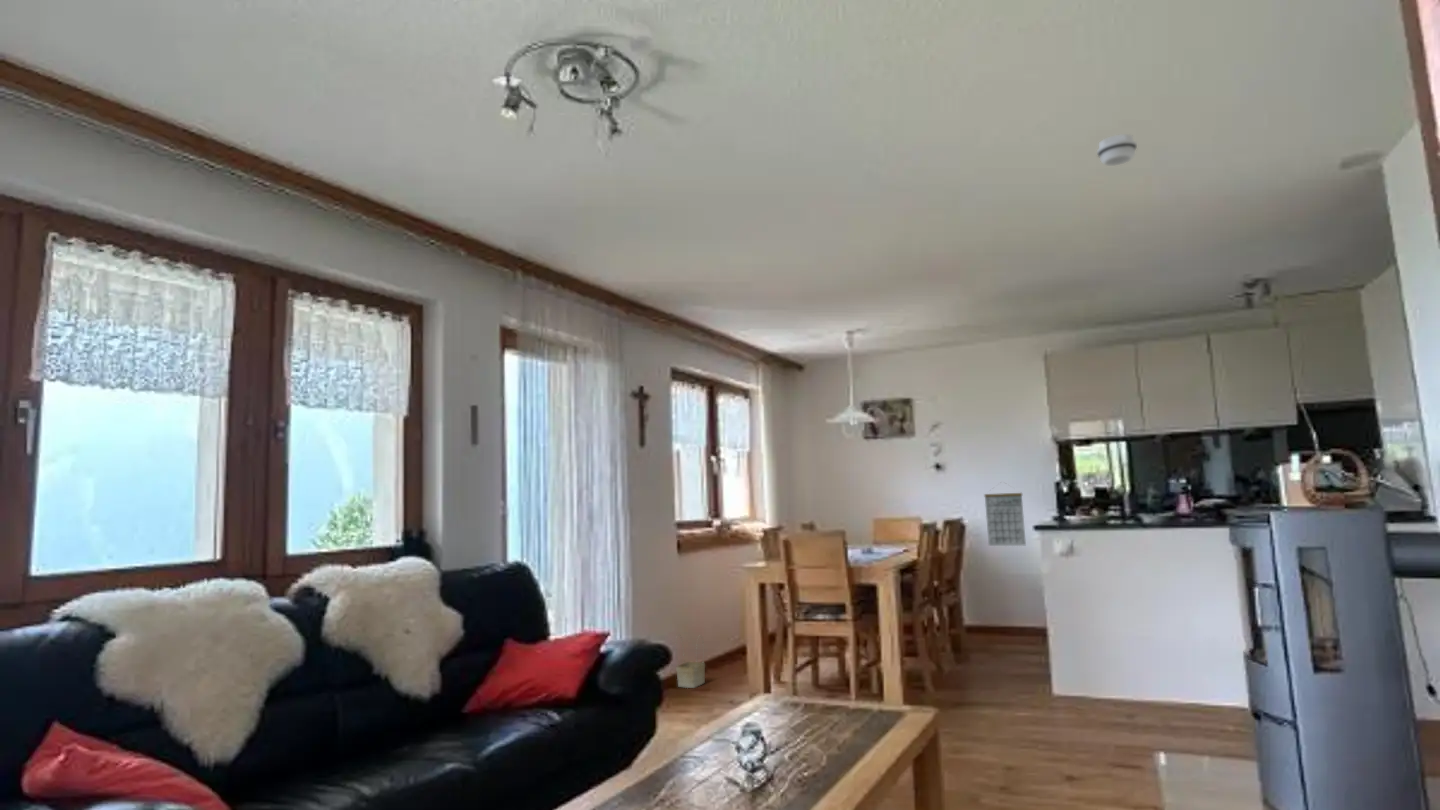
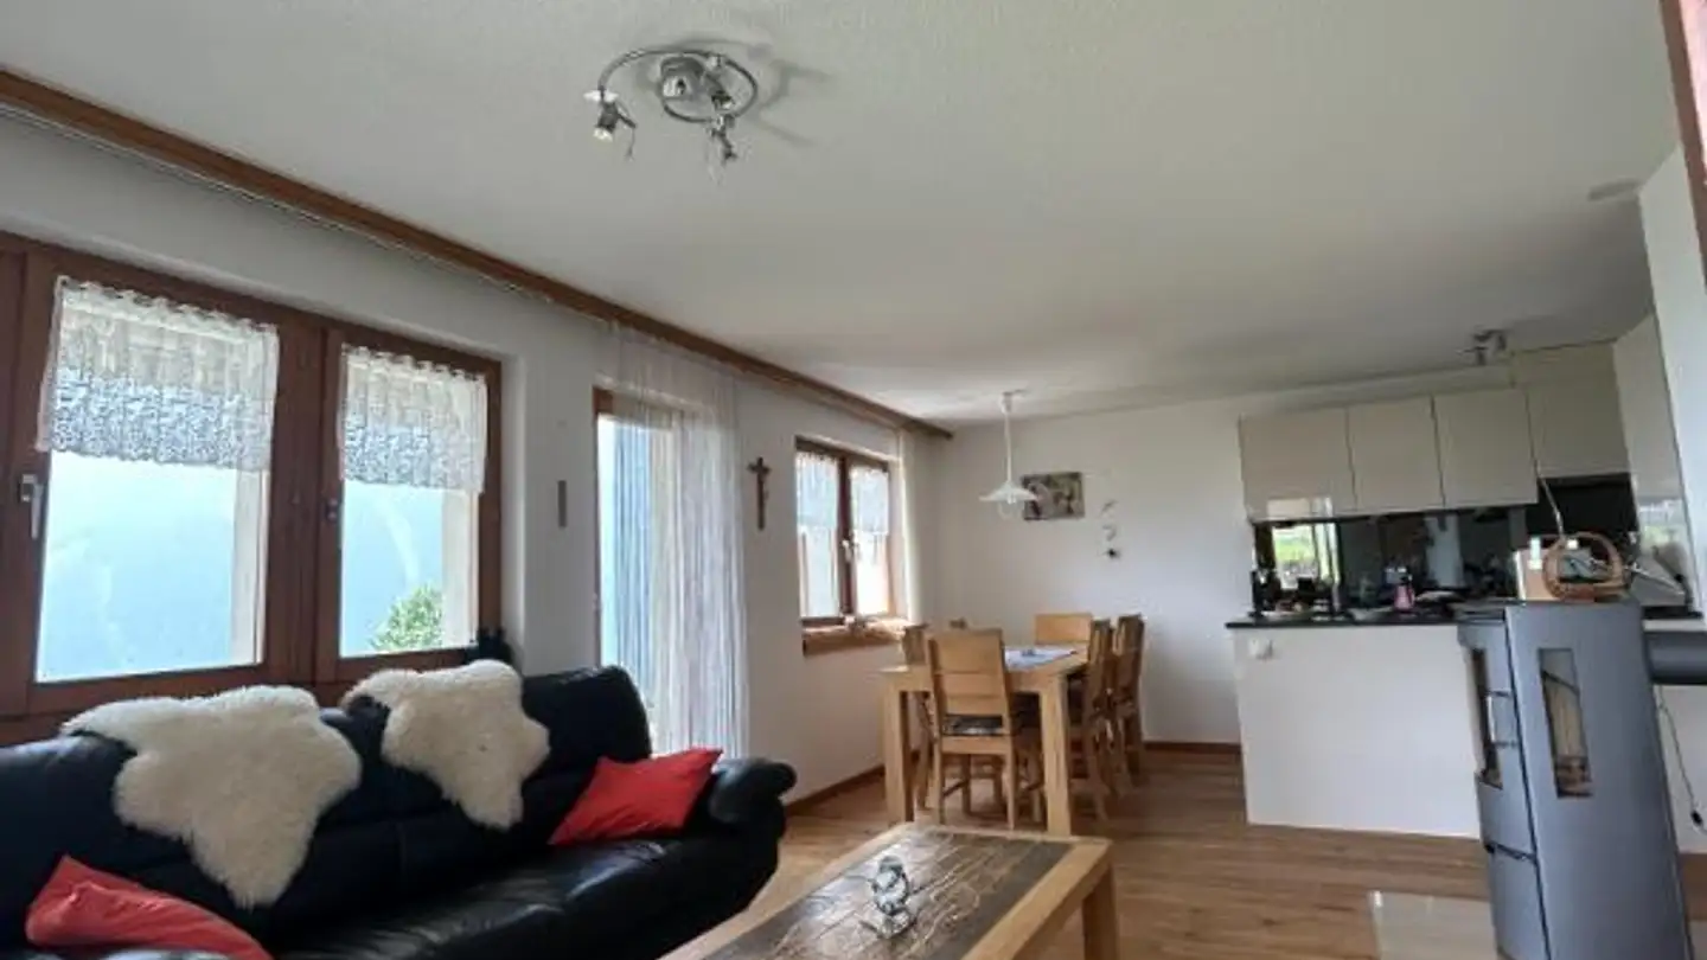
- smoke detector (1116, 150)
- basket (690, 662)
- calendar (1004, 513)
